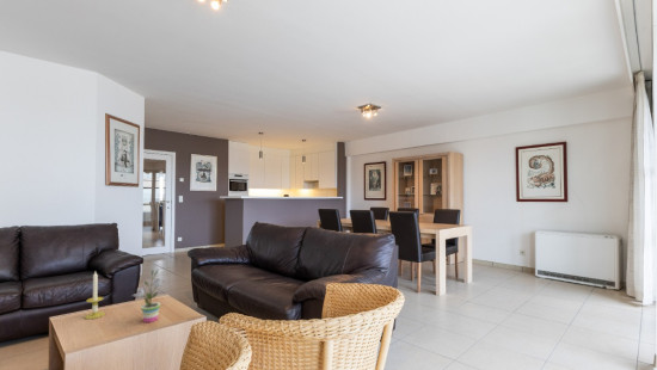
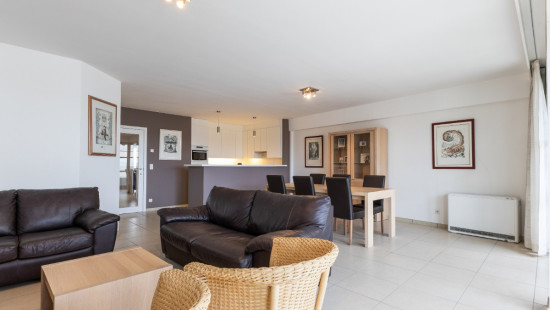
- candle (94, 292)
- potted plant (148, 294)
